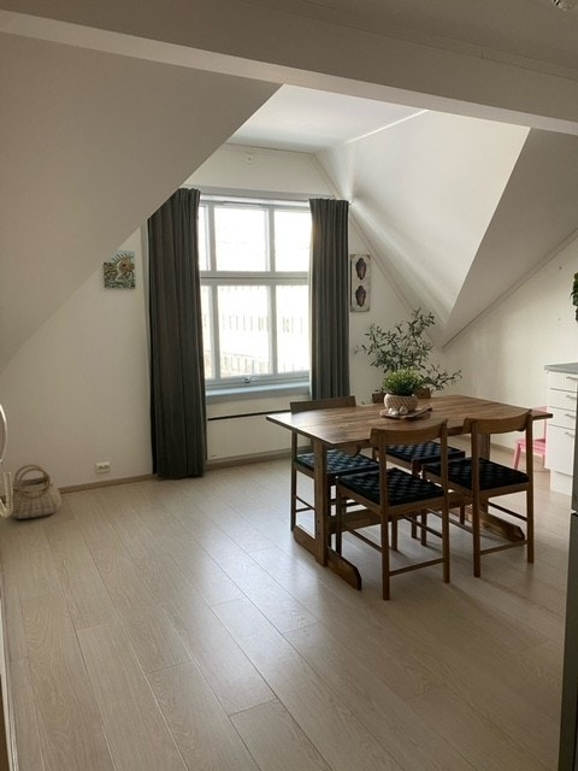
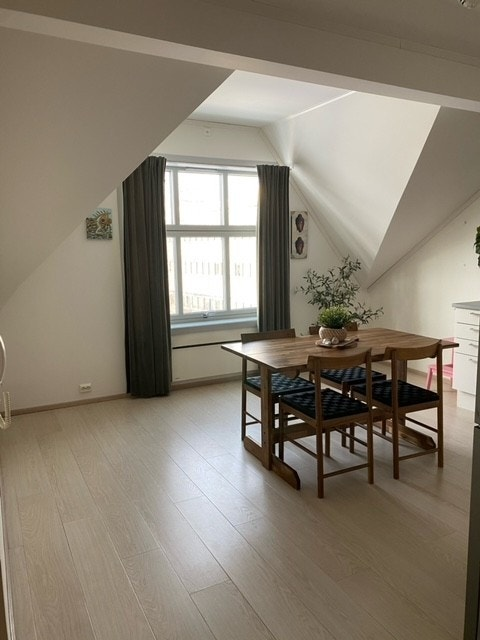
- basket (33, 489)
